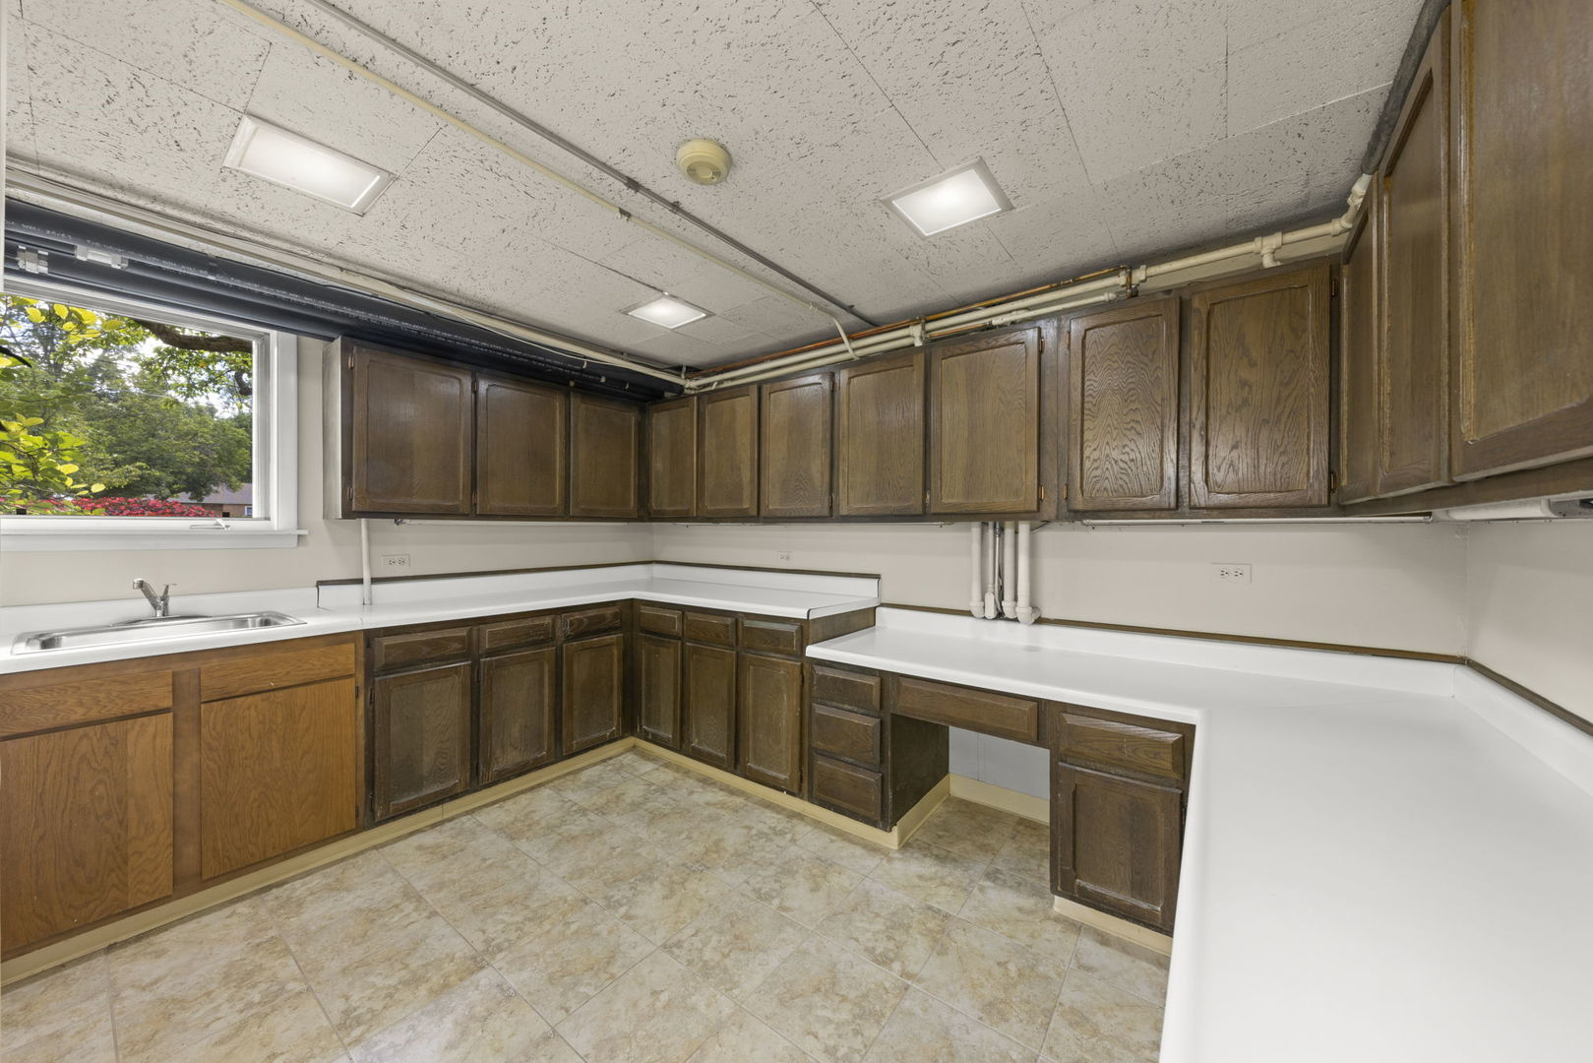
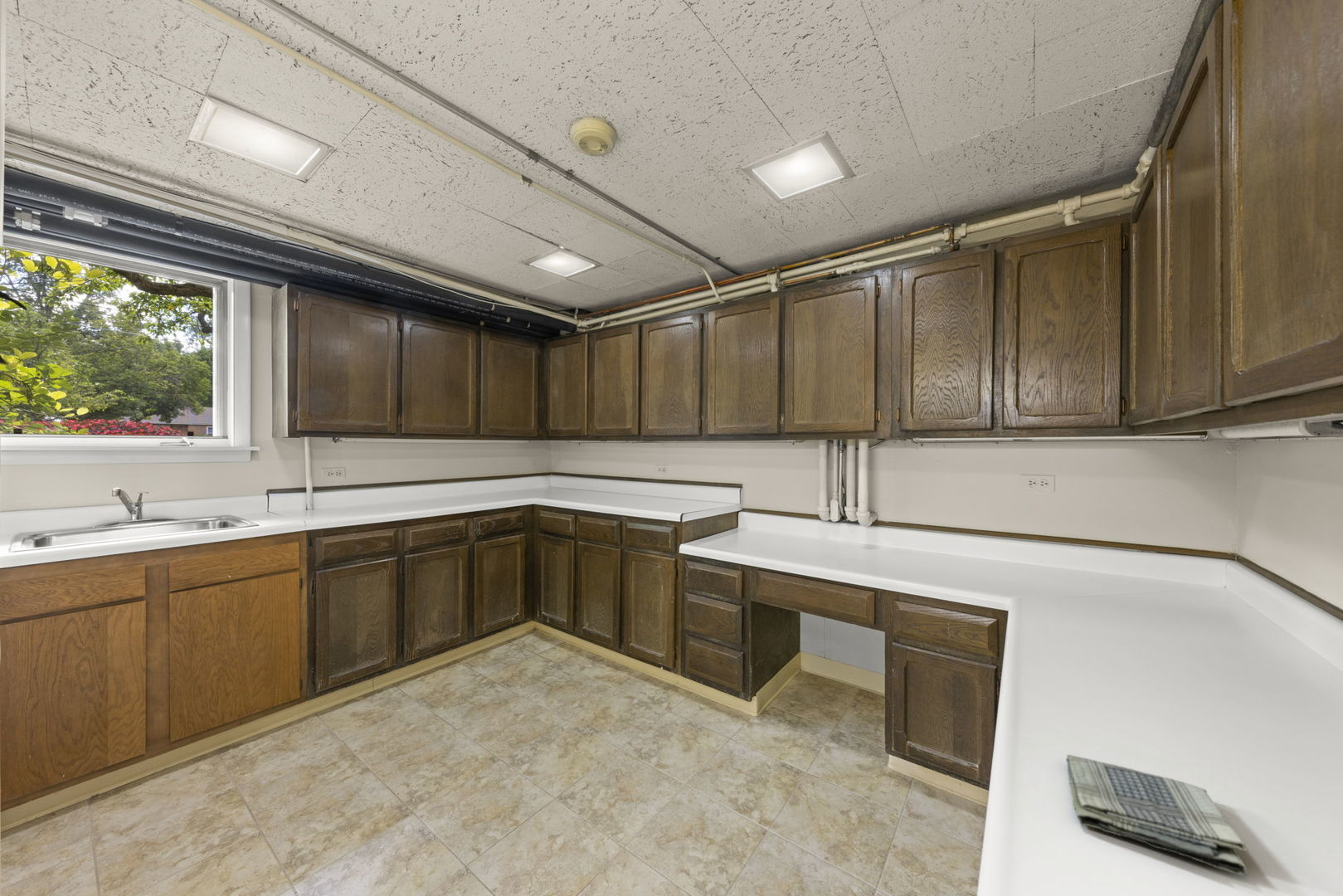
+ dish towel (1144, 802)
